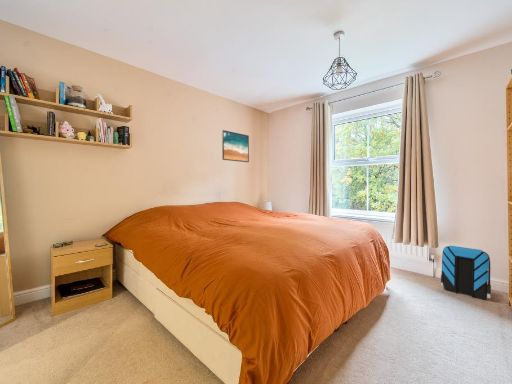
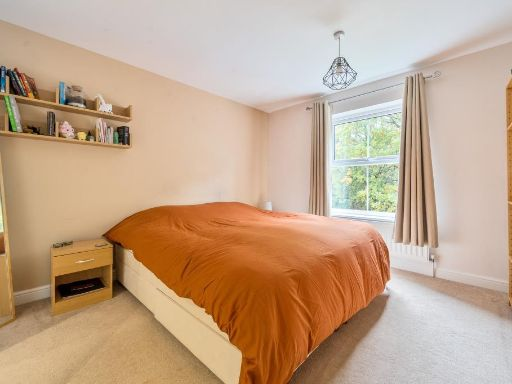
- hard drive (464, 271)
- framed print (236, 147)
